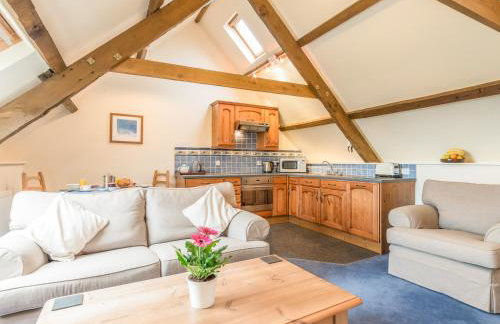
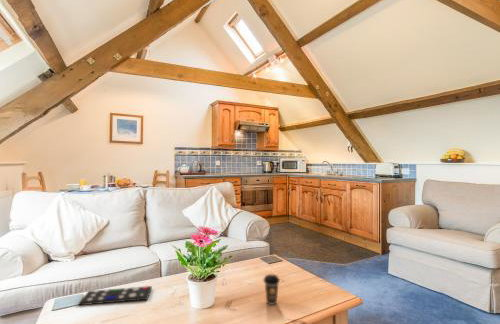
+ coffee cup (271, 289)
+ remote control (117, 294)
